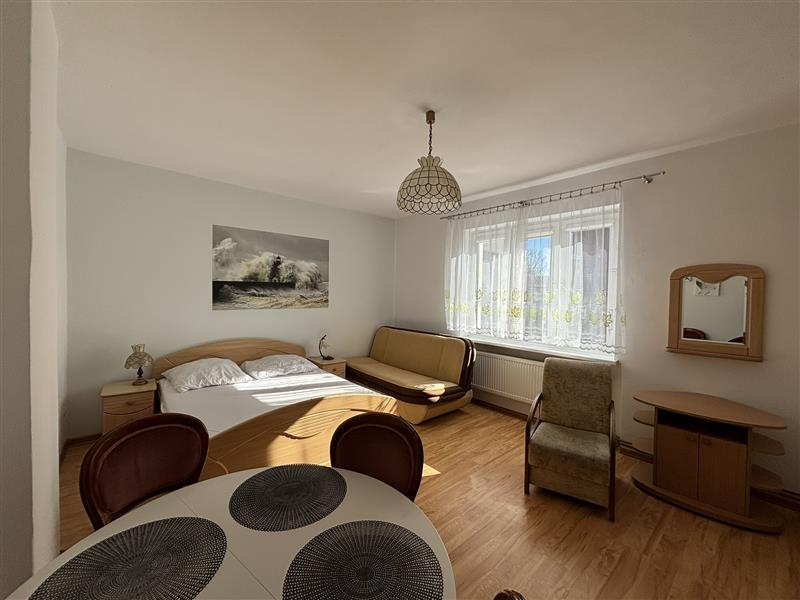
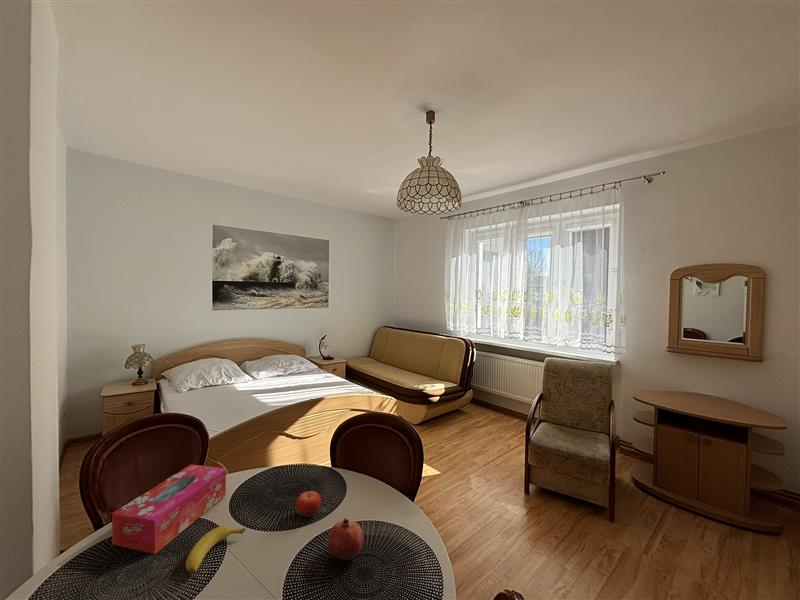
+ fruit (345, 538)
+ fruit (308, 502)
+ tissue box (175, 503)
+ banana (211, 547)
